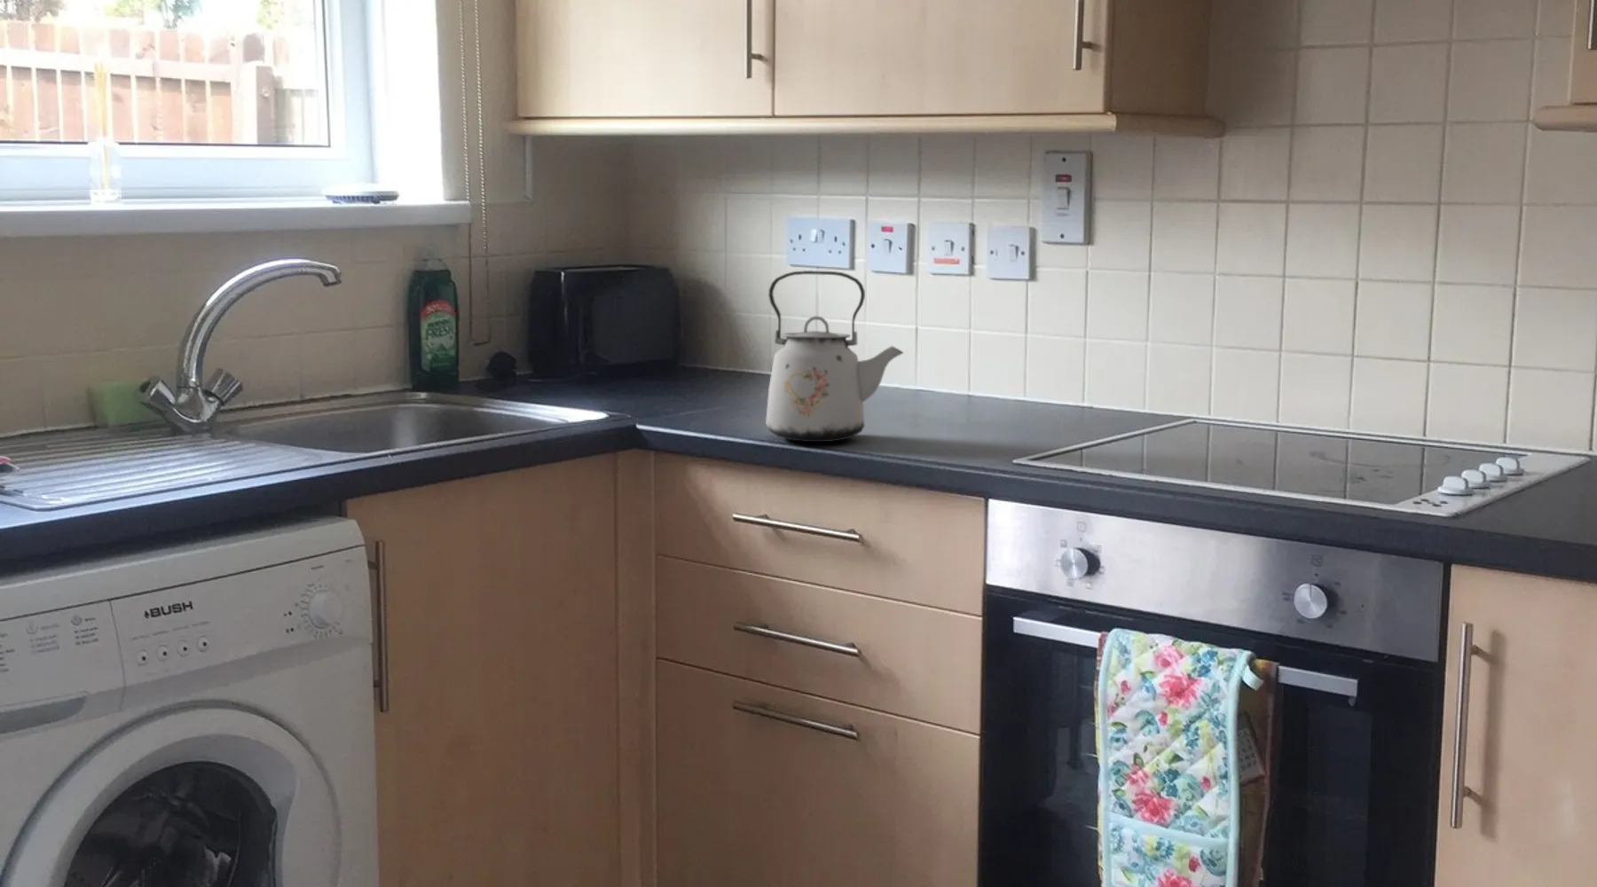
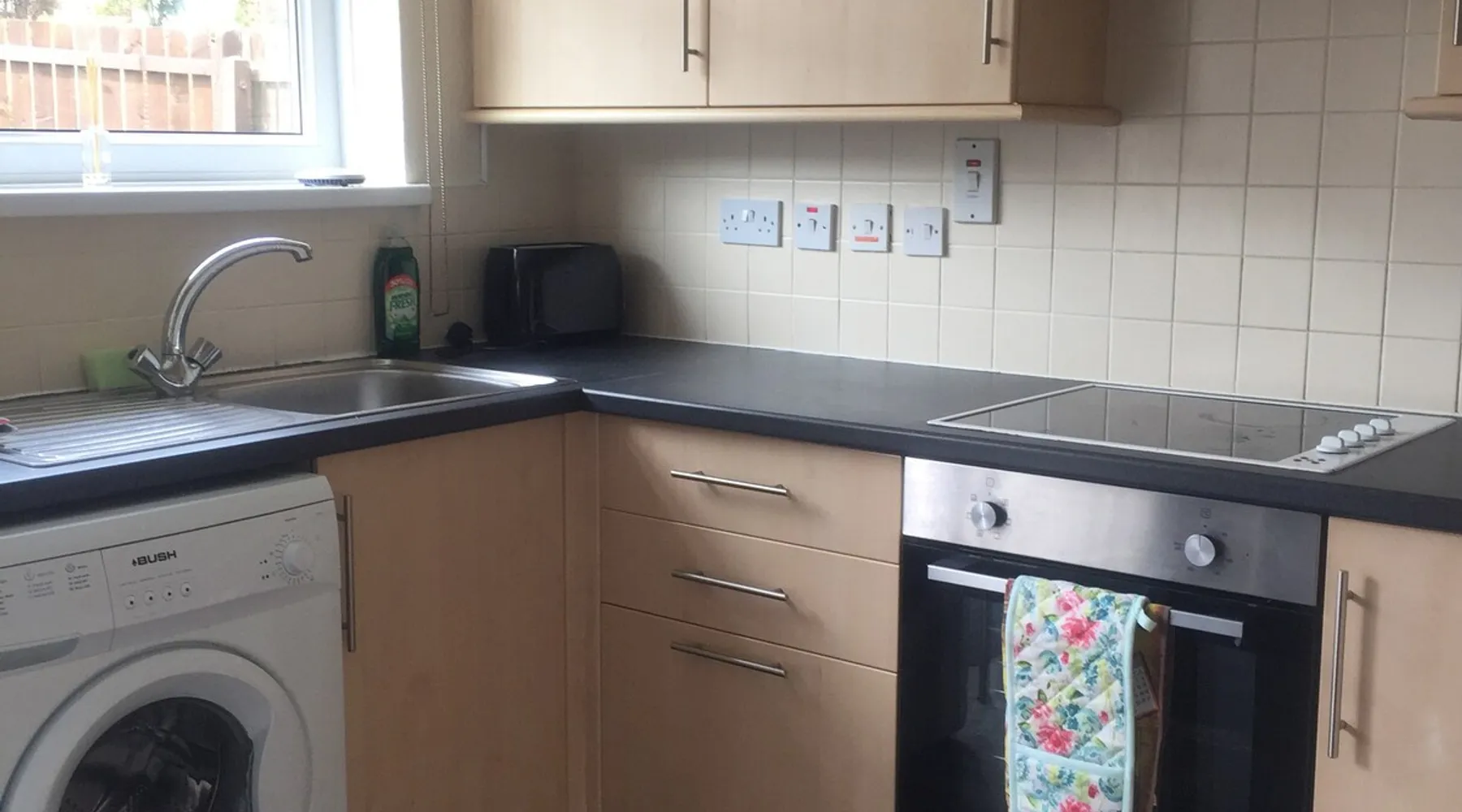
- kettle (833, 355)
